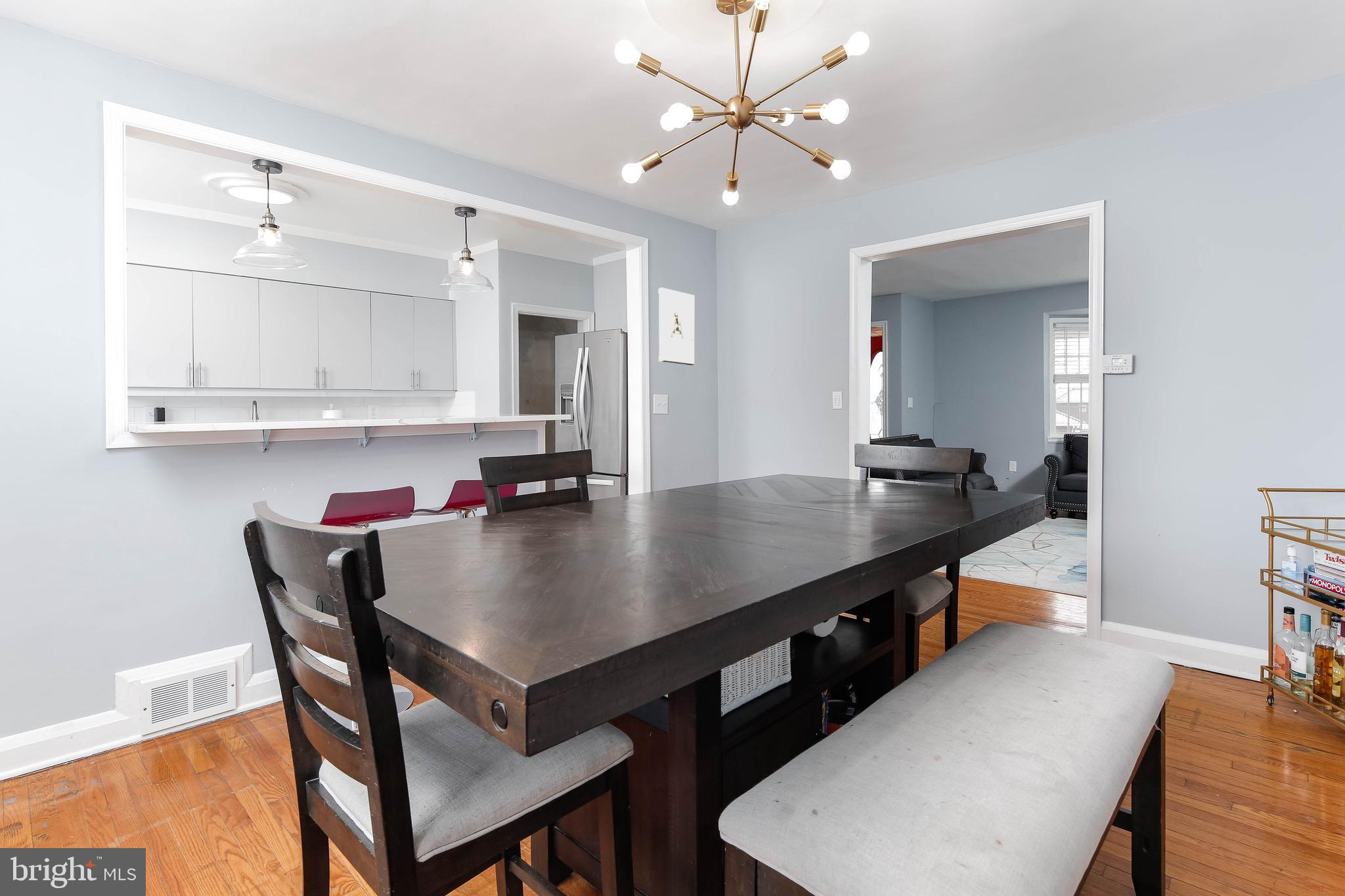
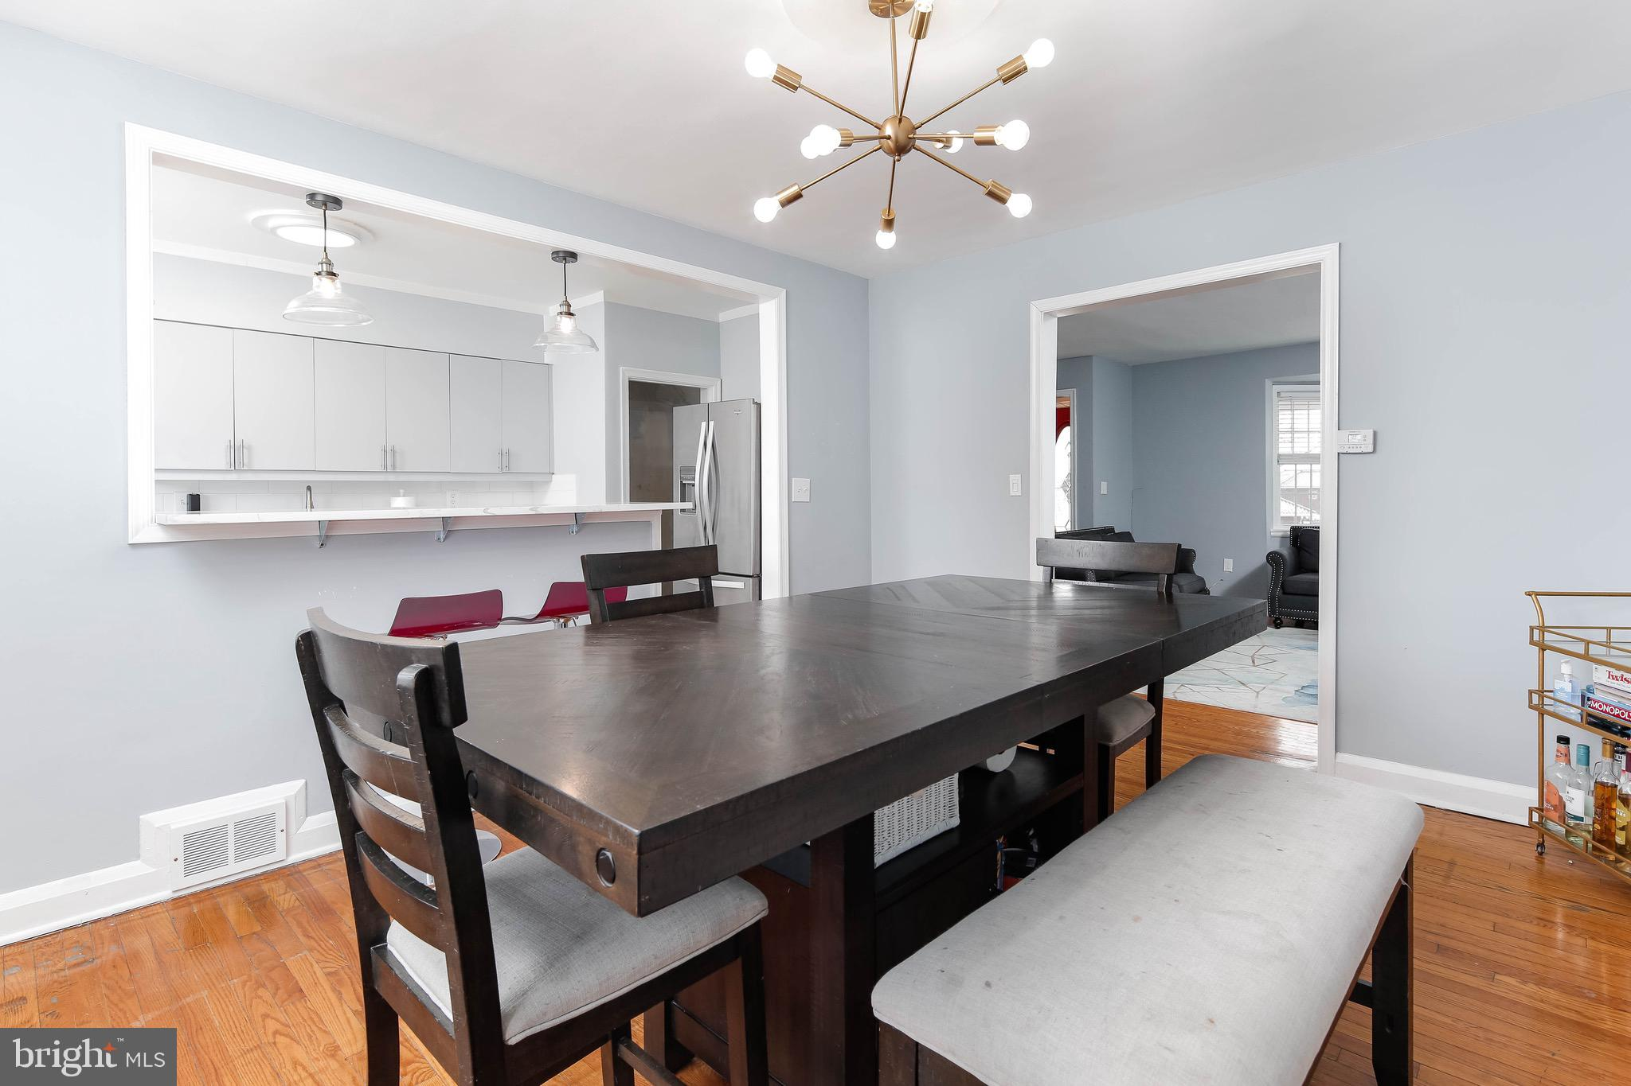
- wall sculpture (676, 327)
